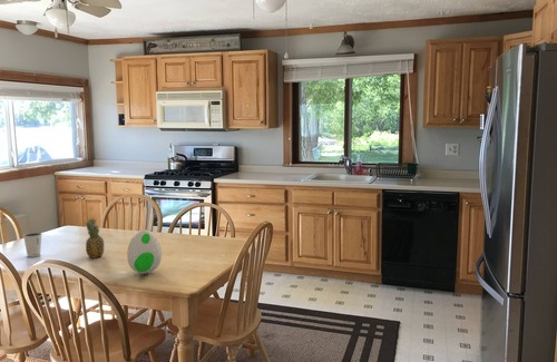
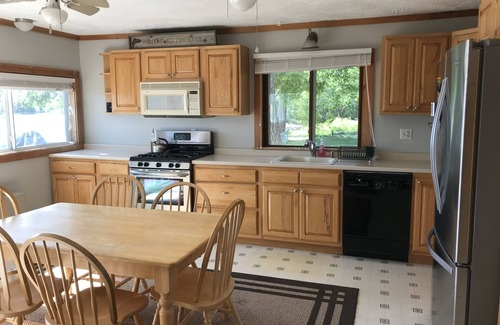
- dixie cup (32, 244)
- decorative egg (144, 251)
- fruit (94, 236)
